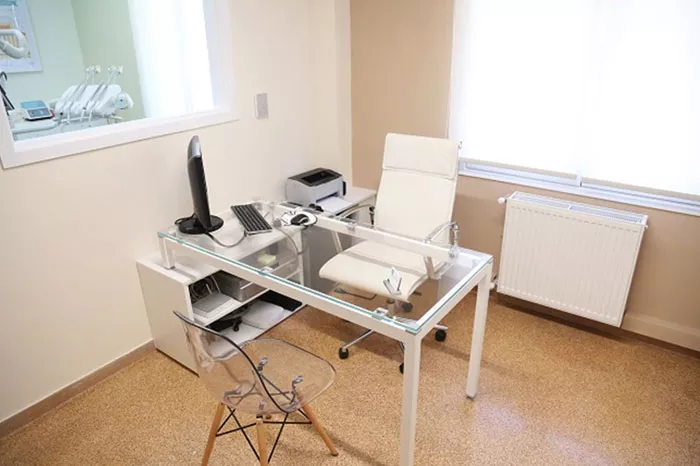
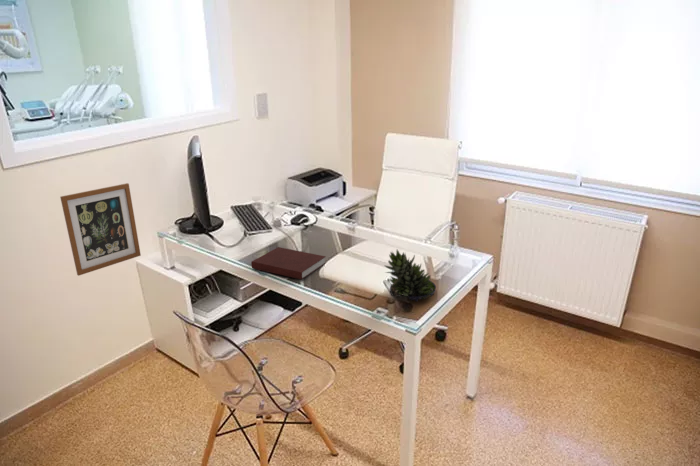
+ notebook (289, 262)
+ wall art (103, 228)
+ succulent plant (408, 269)
